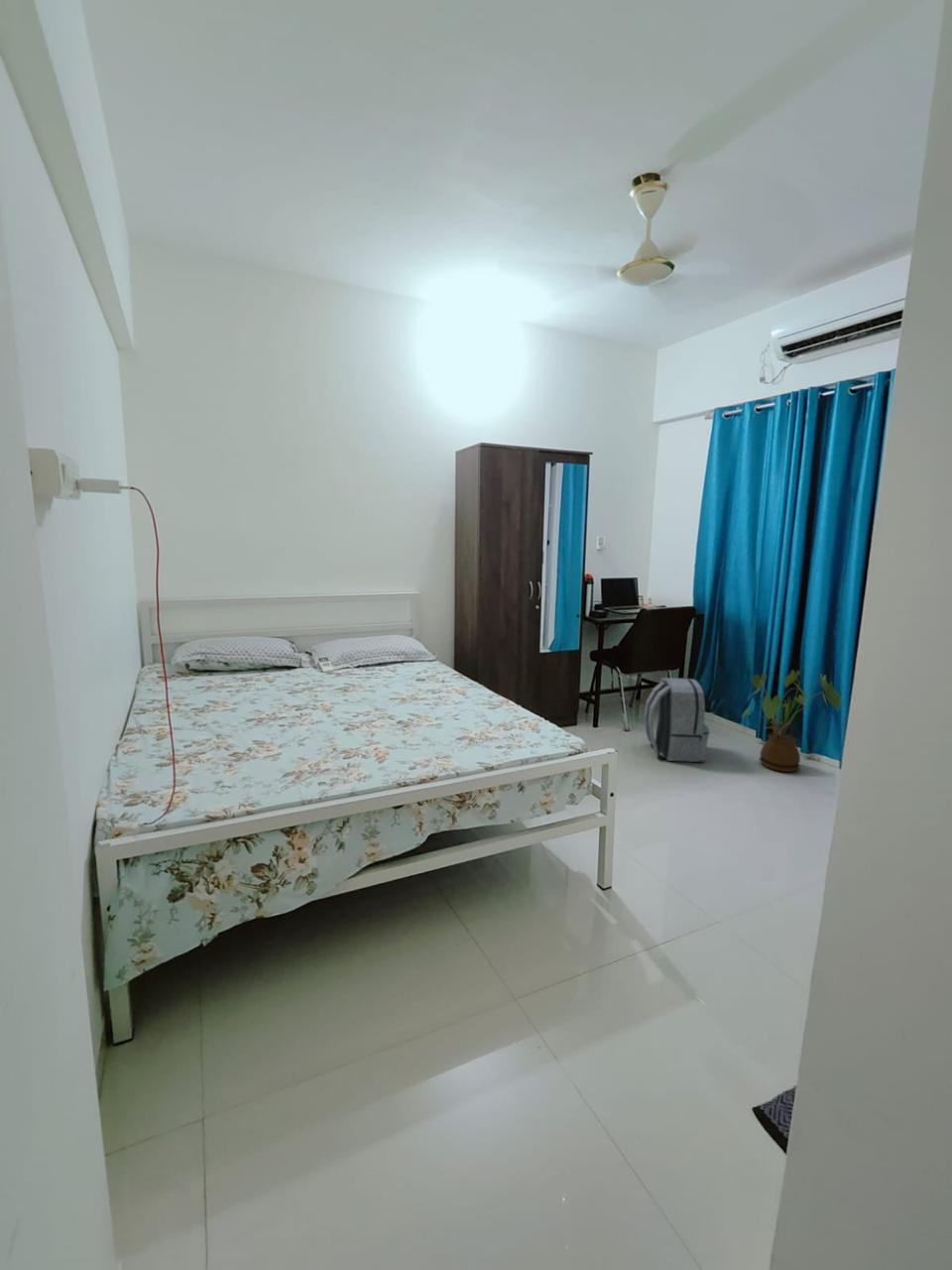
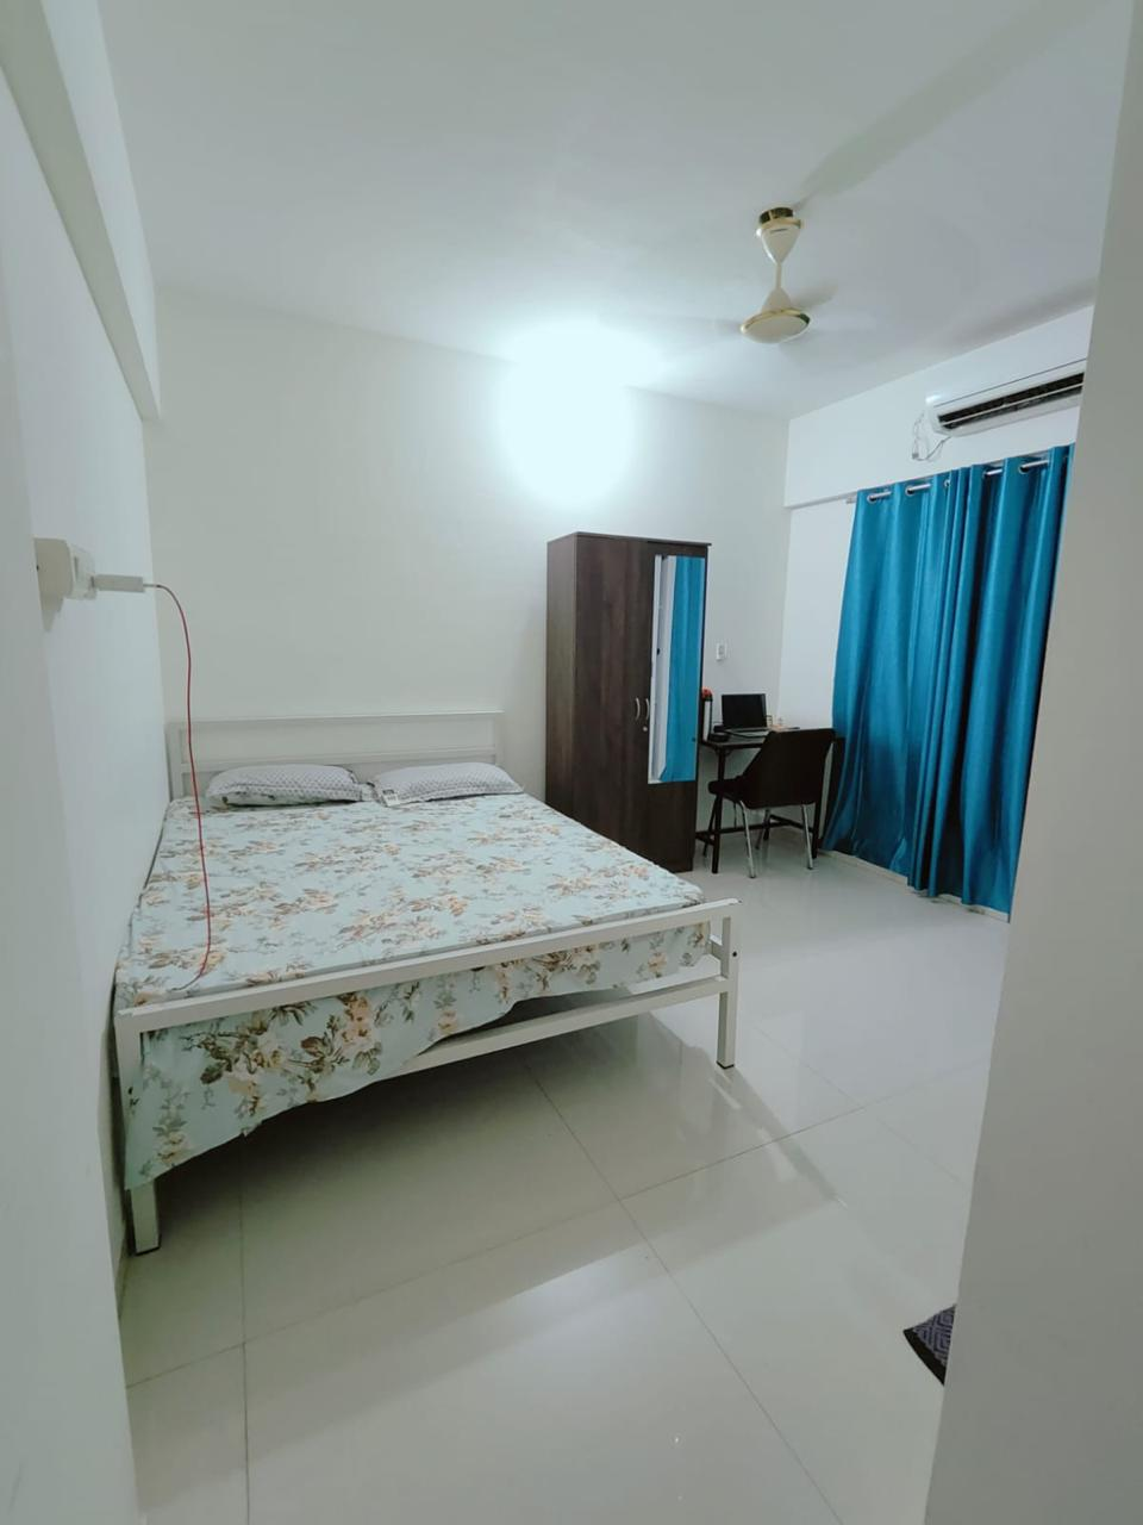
- backpack (674, 715)
- house plant (785, 721)
